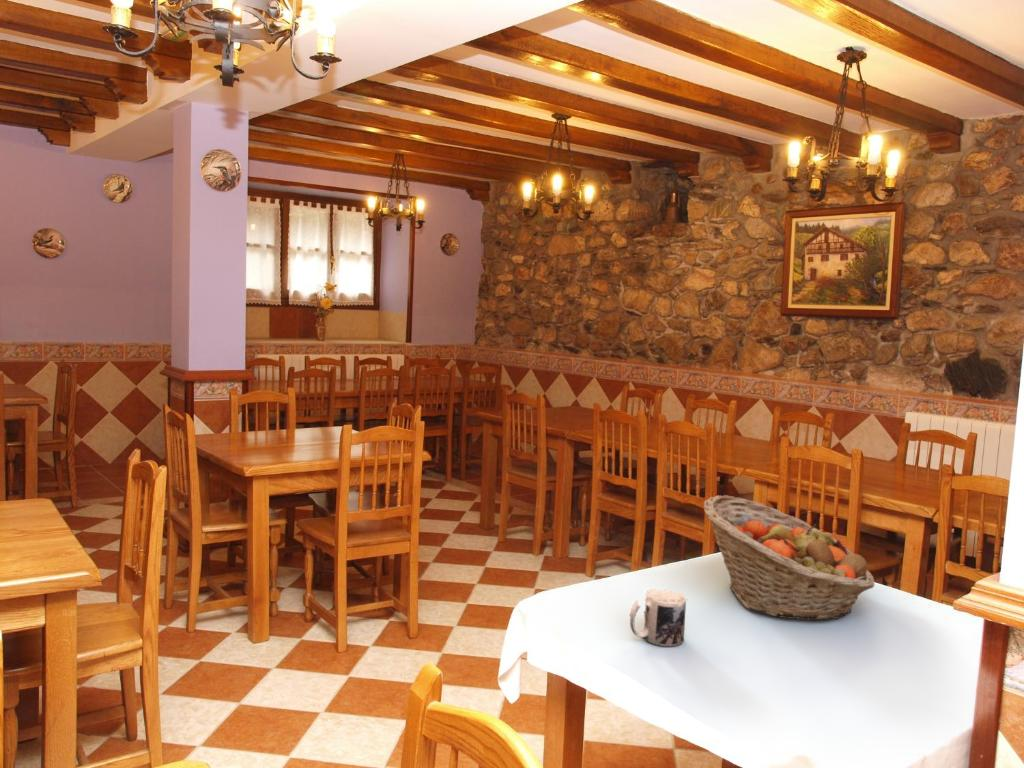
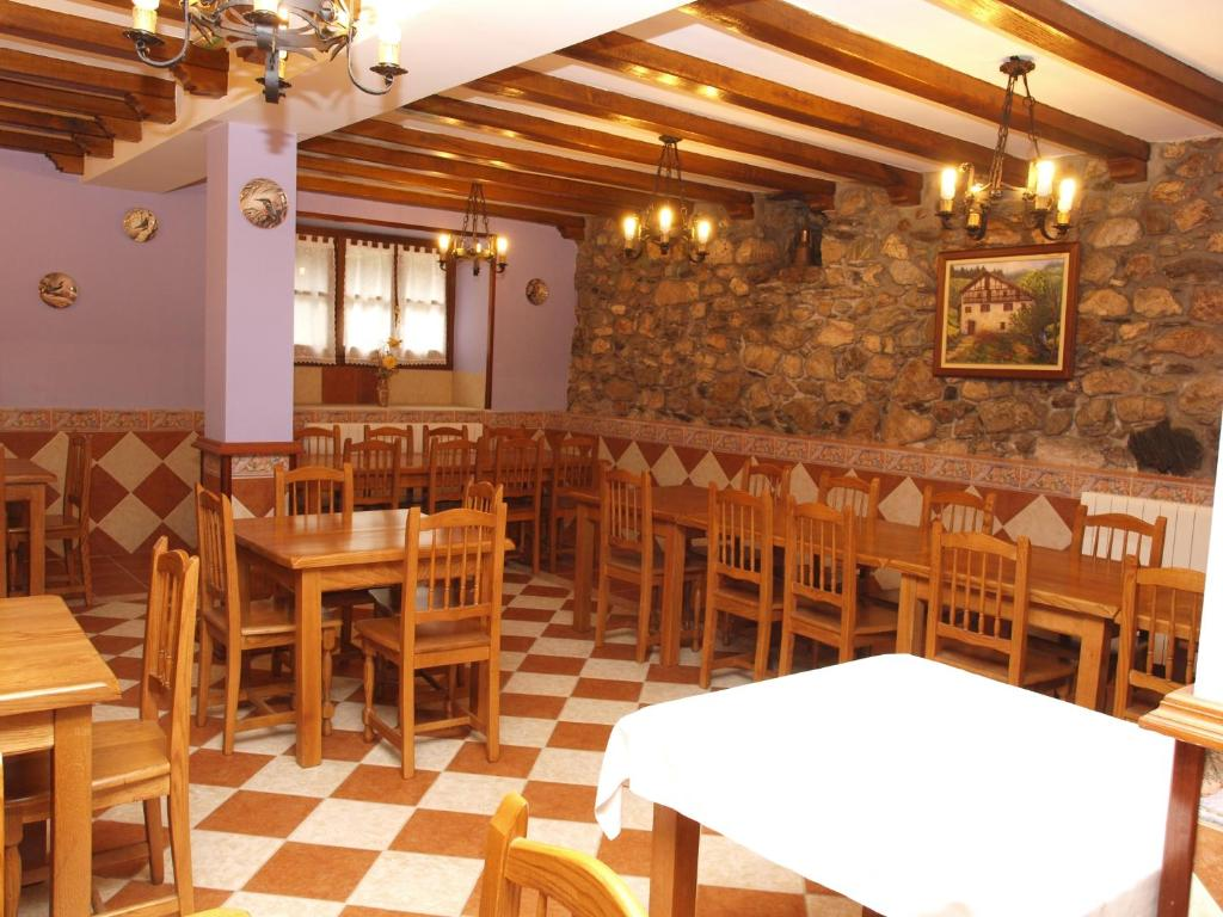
- mug (656, 616)
- fruit basket (784, 553)
